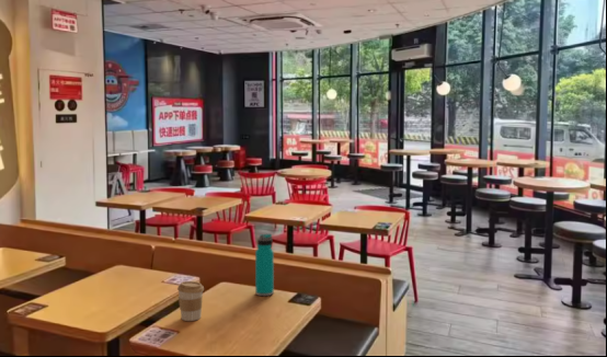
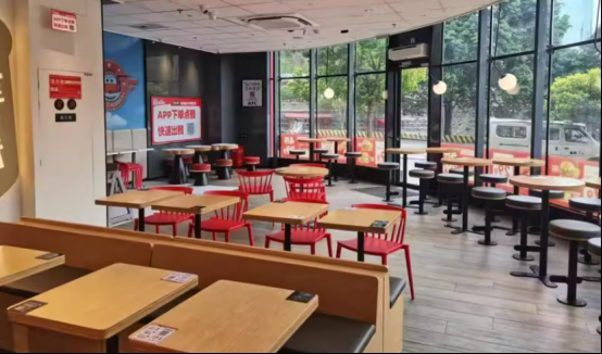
- coffee cup (191, 300)
- water bottle (264, 264)
